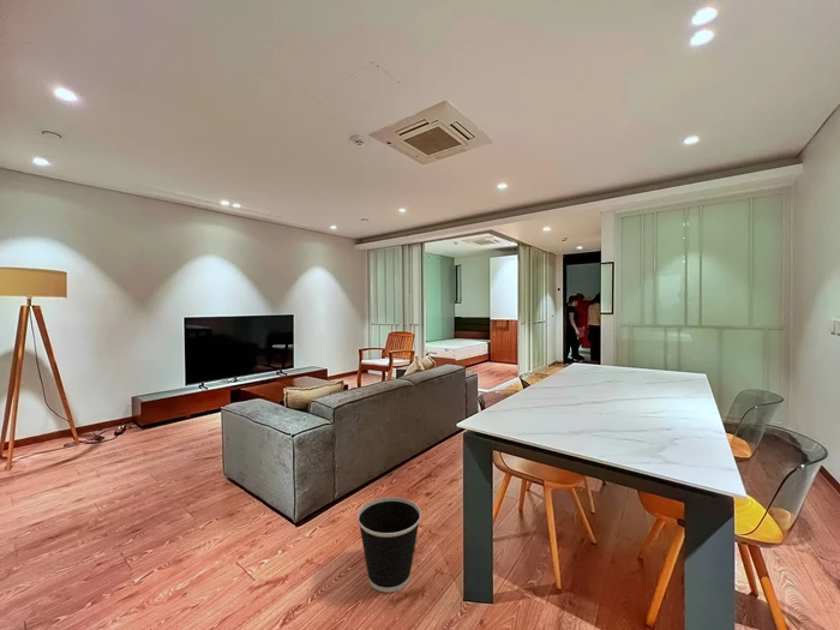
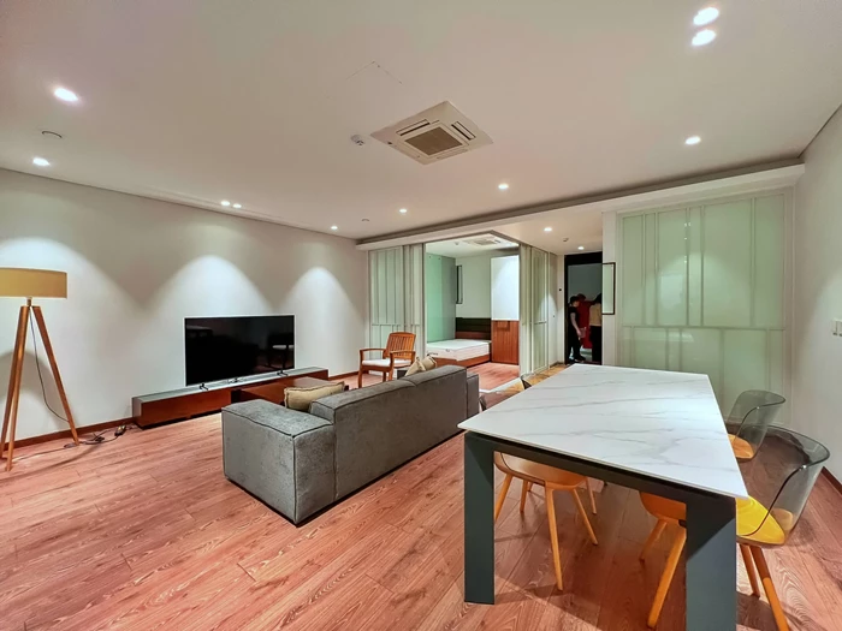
- wastebasket (389, 544)
